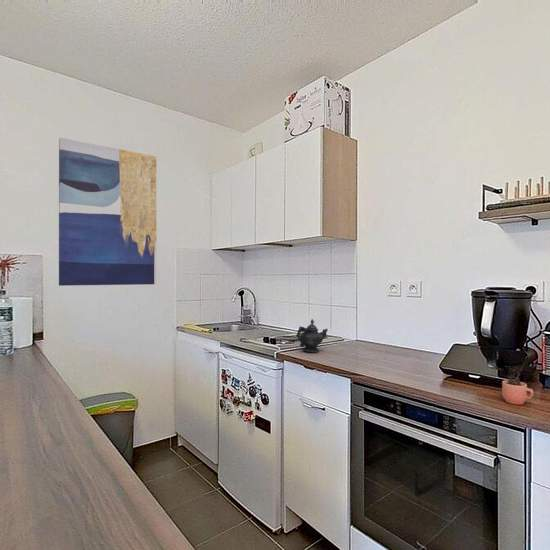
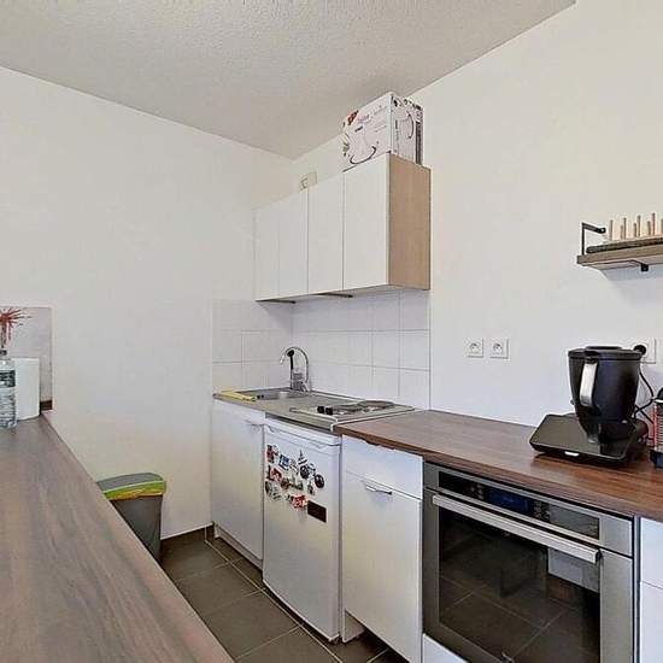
- wall art (110, 216)
- cocoa (517, 384)
- teapot (312, 335)
